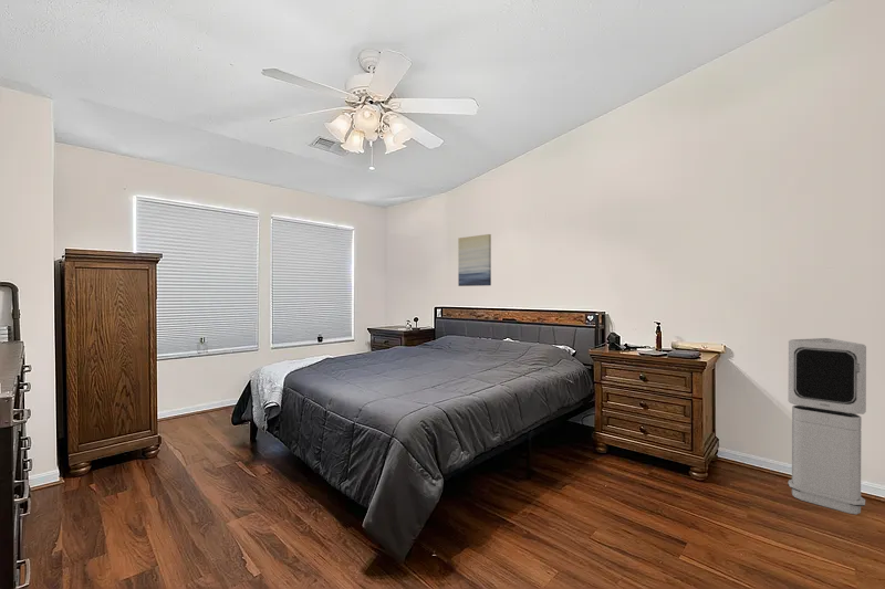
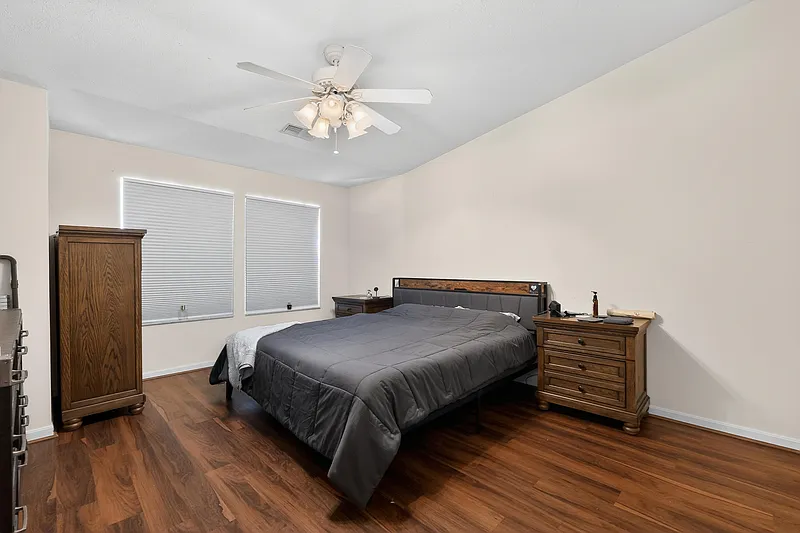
- wall art (473, 261)
- air purifier (825, 419)
